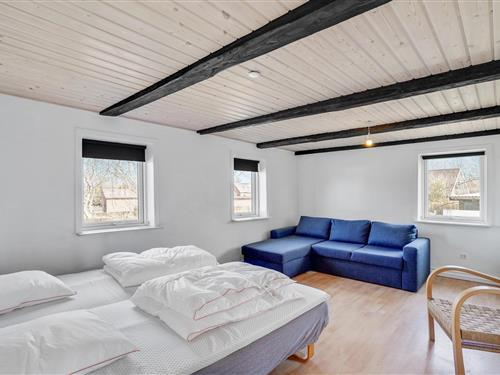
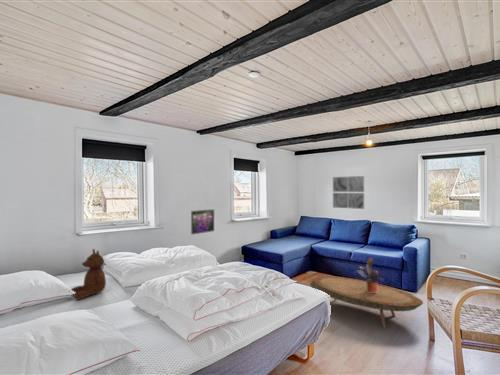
+ teddy bear (88, 272)
+ coffee table (359, 300)
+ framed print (203, 221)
+ potted plant (369, 275)
+ wall art (347, 191)
